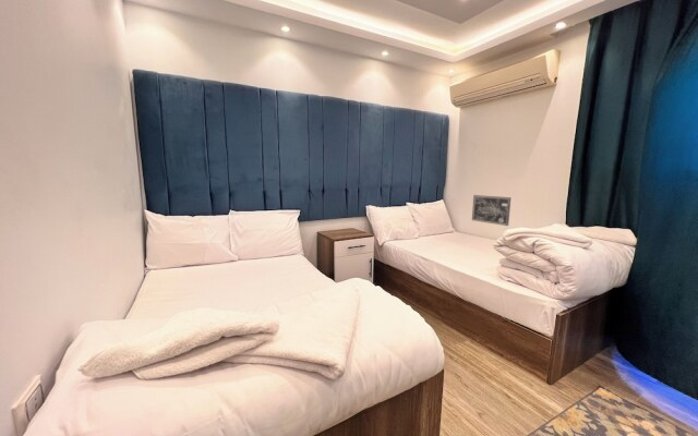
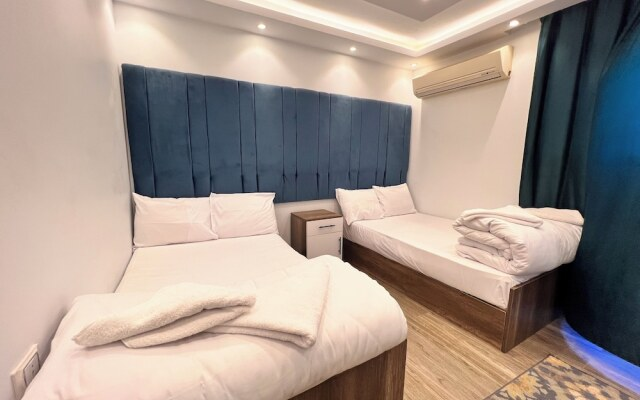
- wall art (490, 209)
